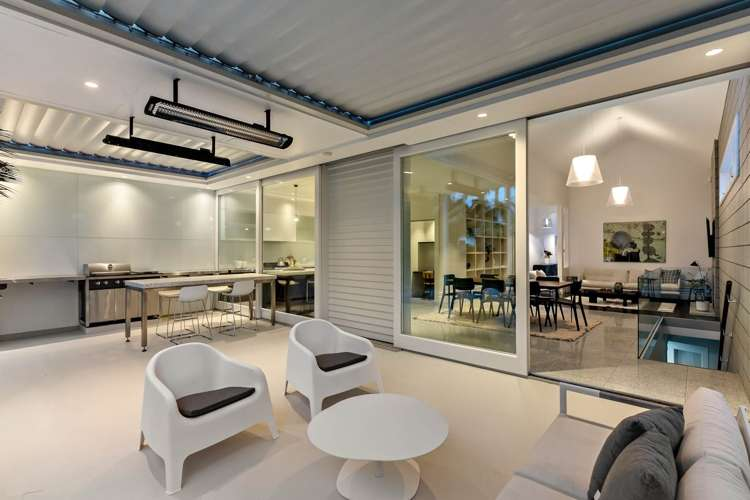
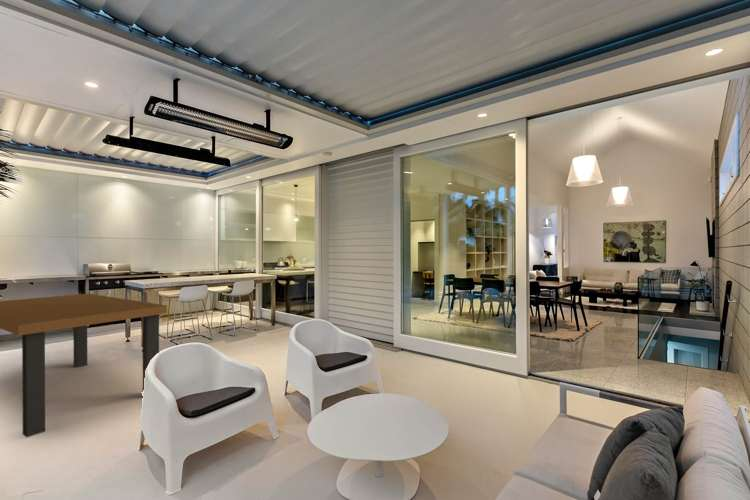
+ dining table (74, 348)
